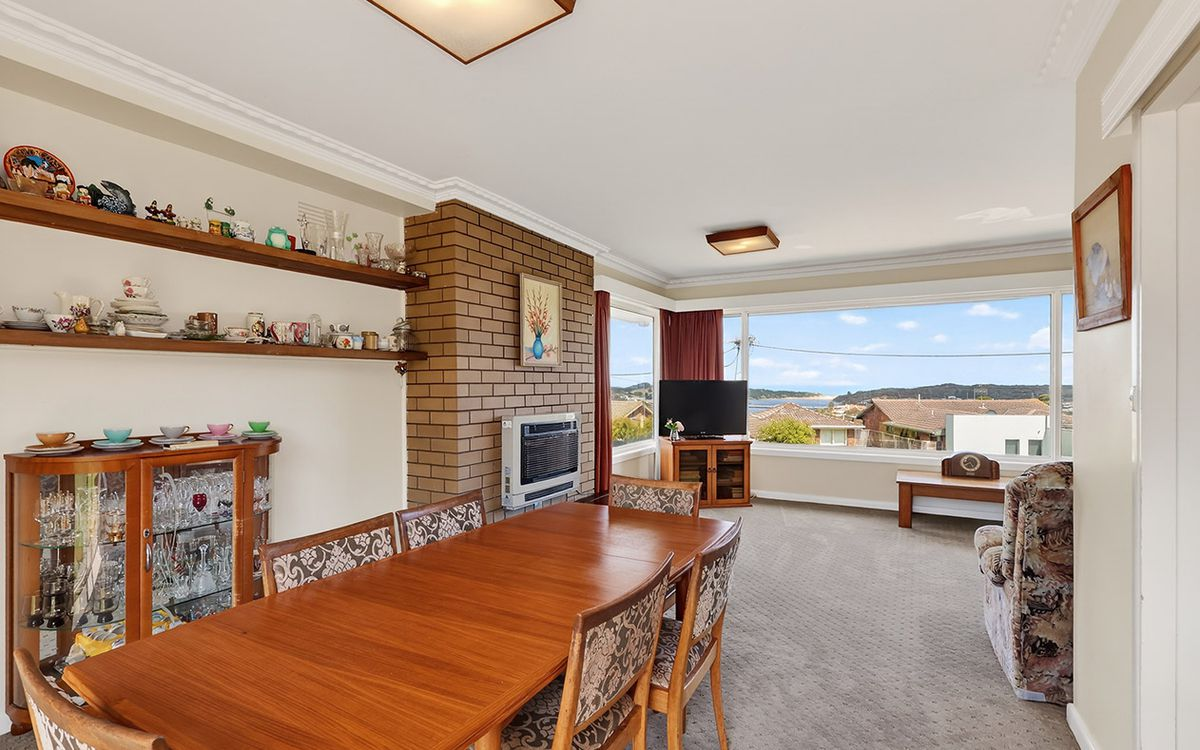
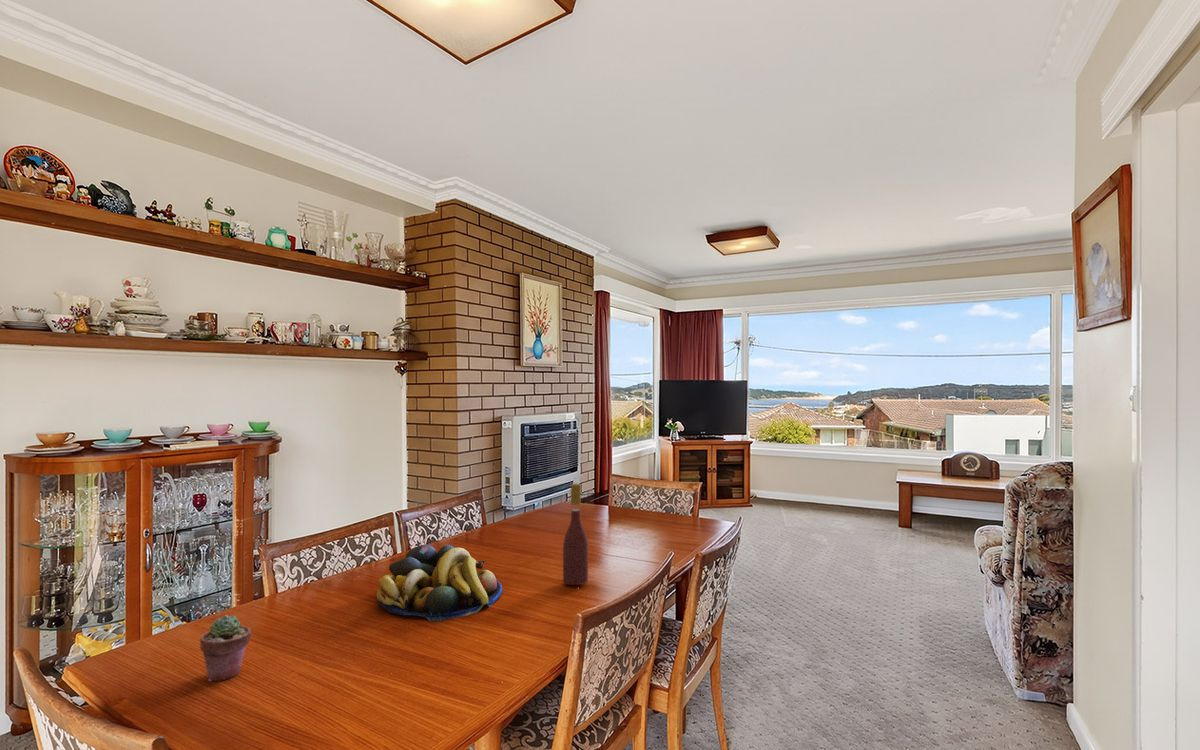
+ wine bottle (575, 533)
+ potted succulent (225, 645)
+ fruit bowl (442, 572)
